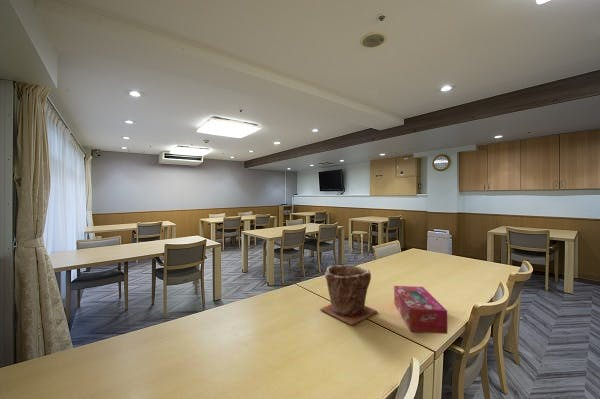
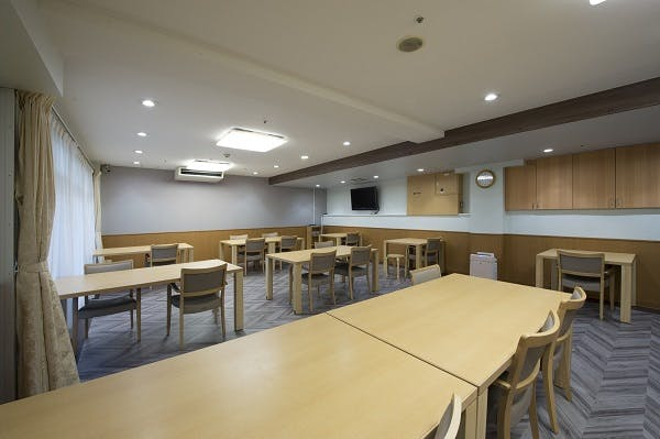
- plant pot (348, 289)
- tissue box (417, 306)
